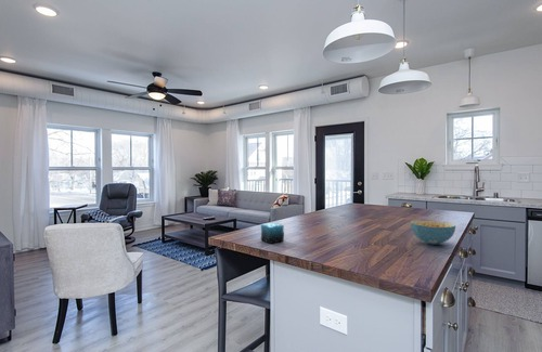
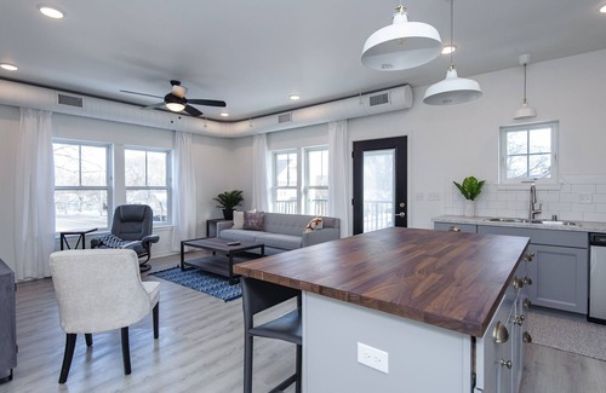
- cereal bowl (431, 233)
- candle (272, 229)
